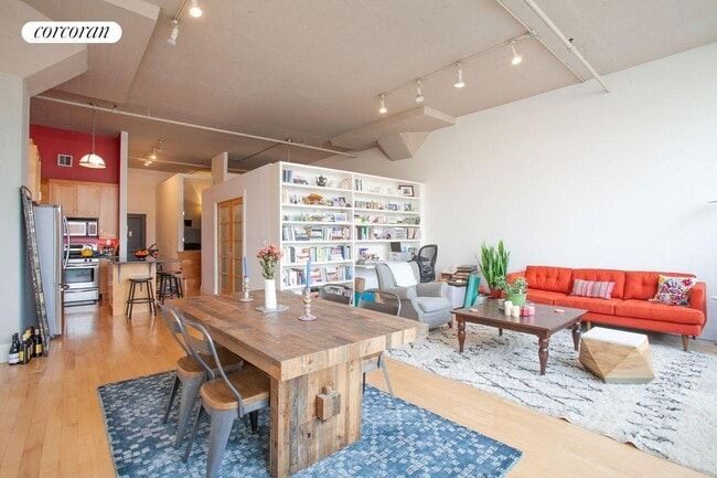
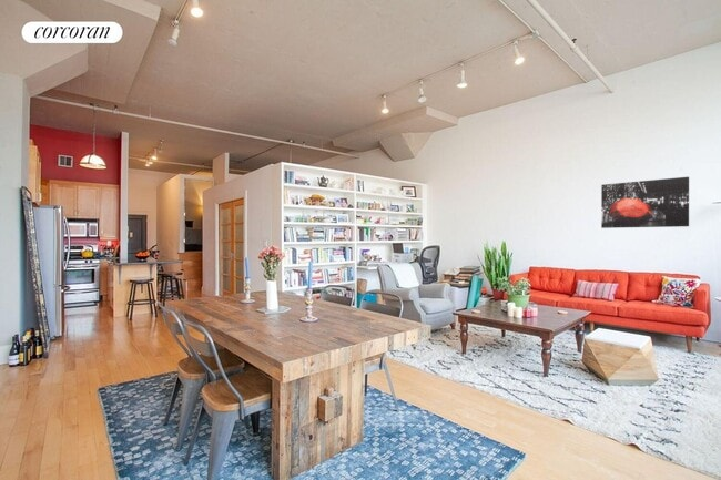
+ wall art (642, 204)
